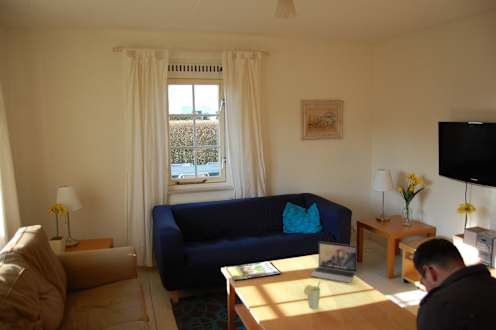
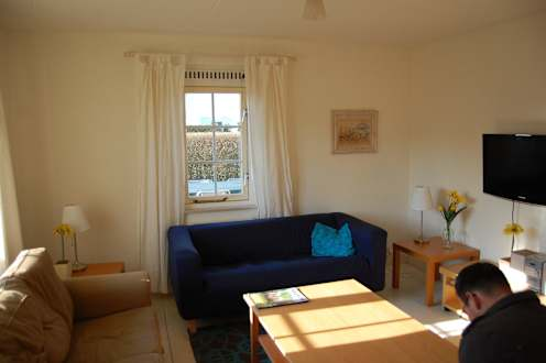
- laptop (333, 261)
- cup (312, 294)
